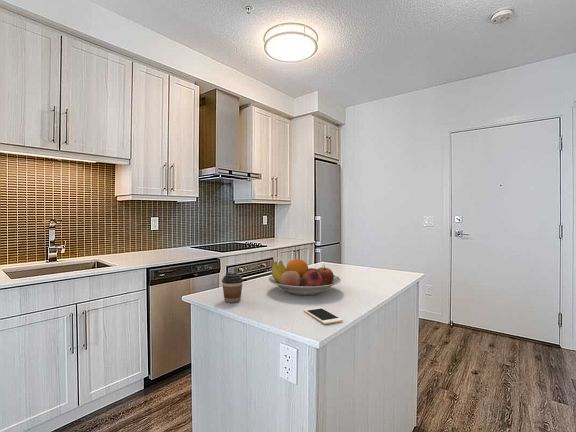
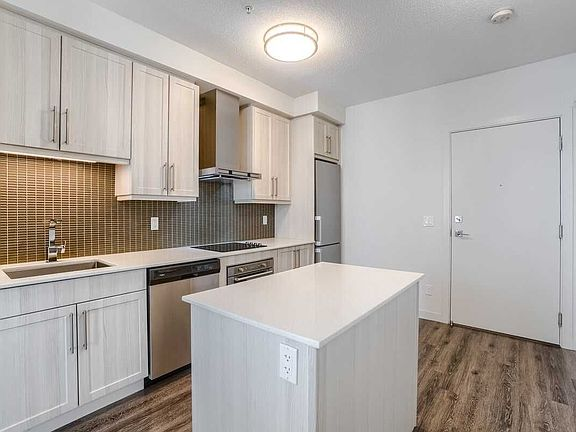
- coffee cup (232, 286)
- fruit bowl (304, 275)
- cell phone (322, 315)
